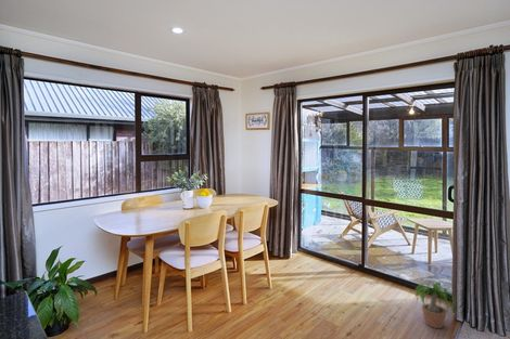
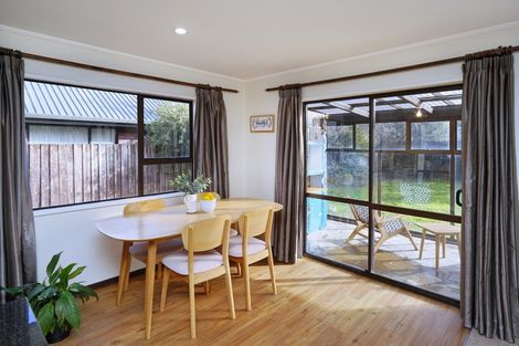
- potted plant (439, 303)
